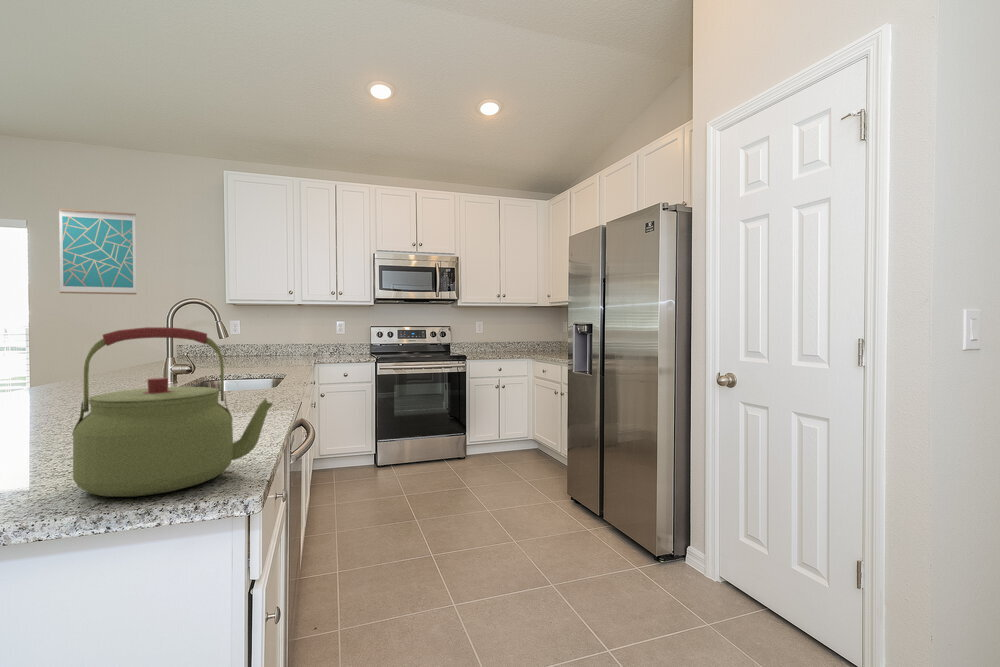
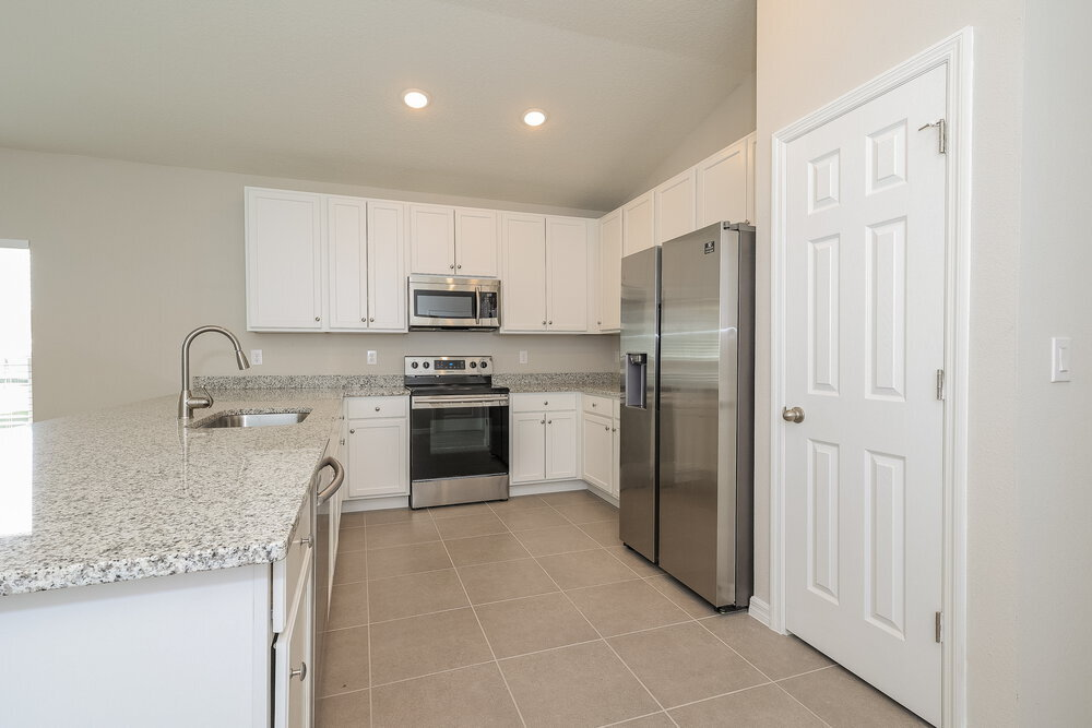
- kettle (181, 402)
- wall art (98, 252)
